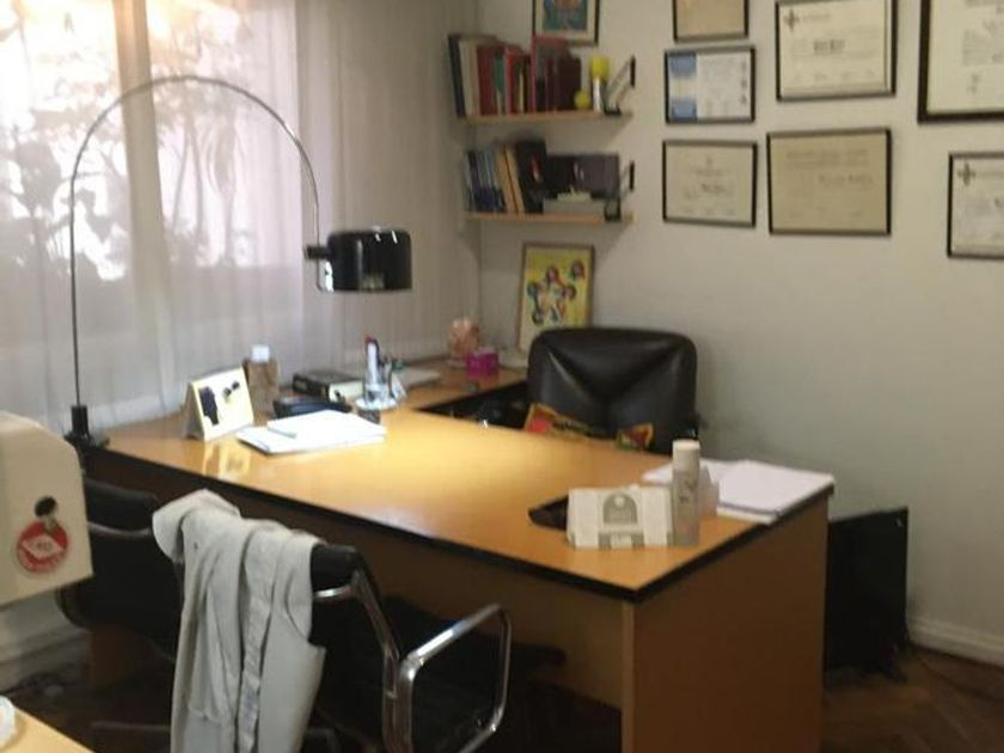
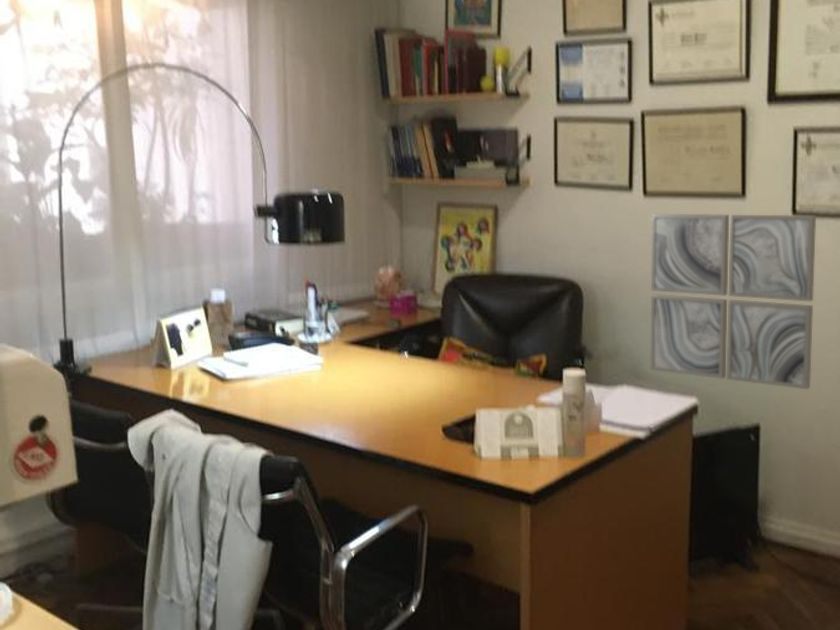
+ wall art (726, 299)
